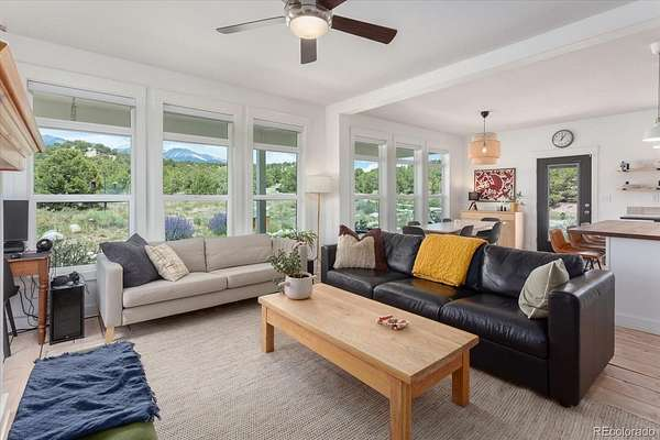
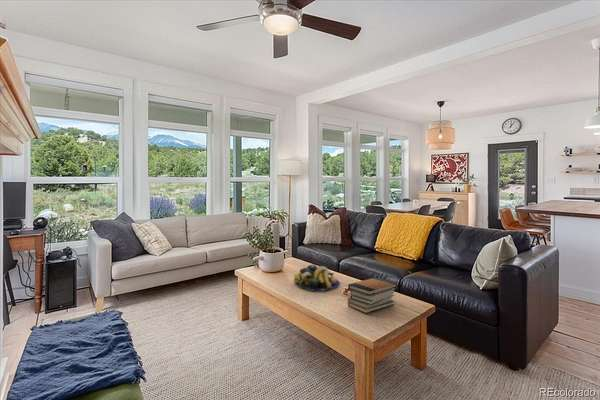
+ fruit bowl (317, 275)
+ book stack (372, 294)
